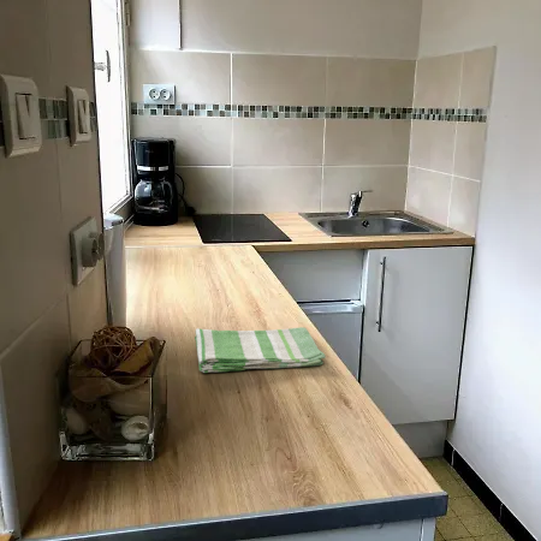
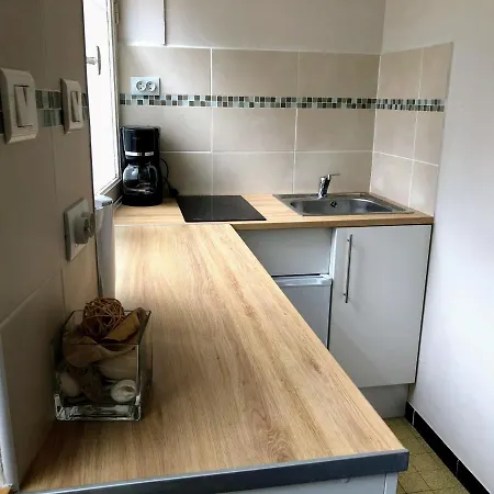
- dish towel (256, 345)
